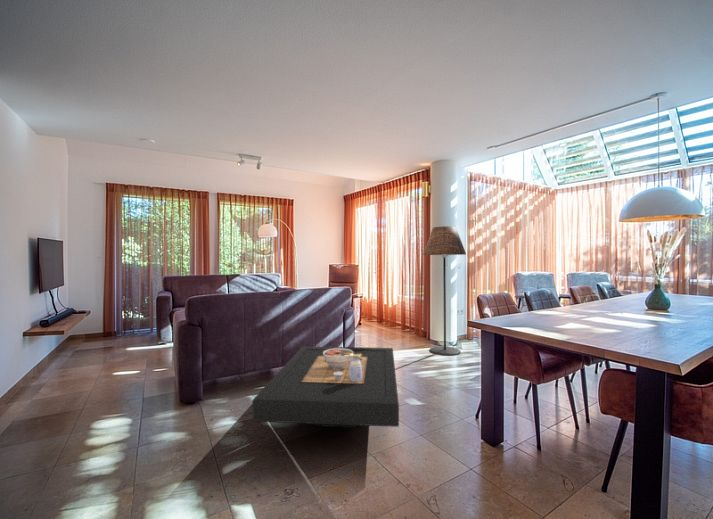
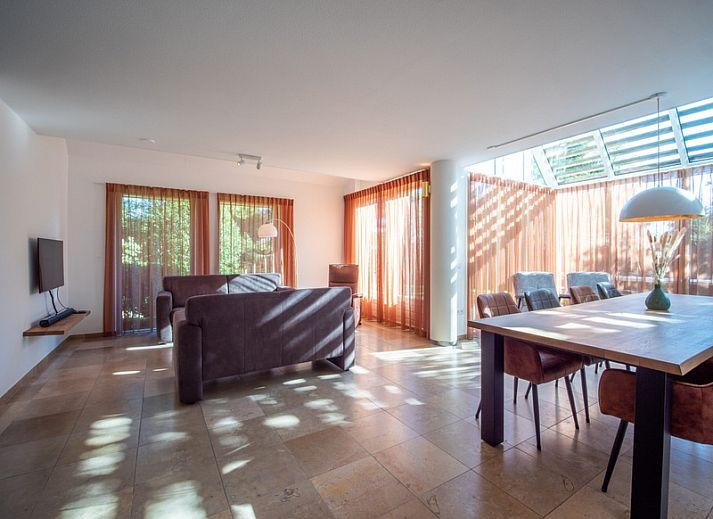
- coffee table (338, 379)
- floor lamp (444, 289)
